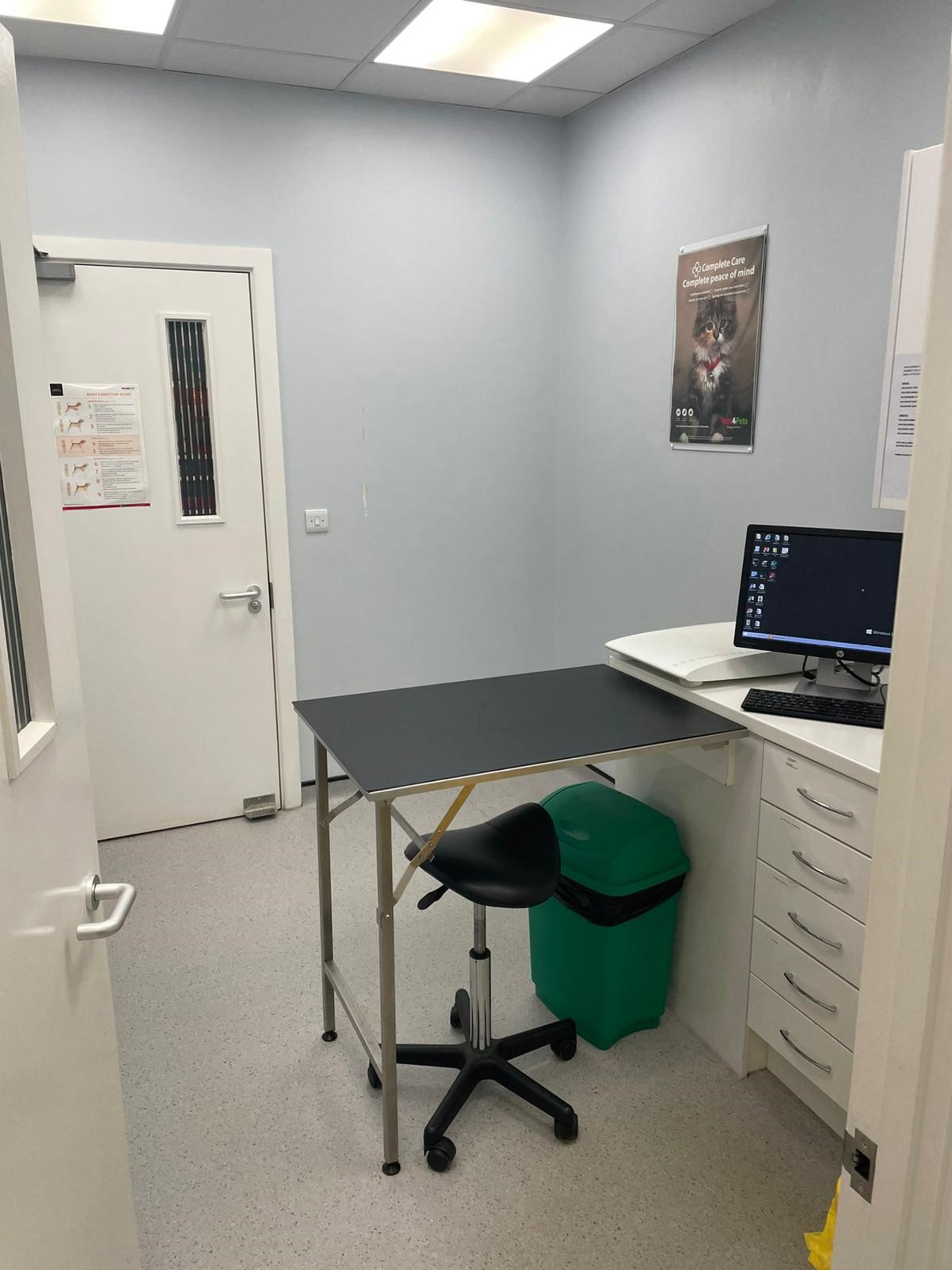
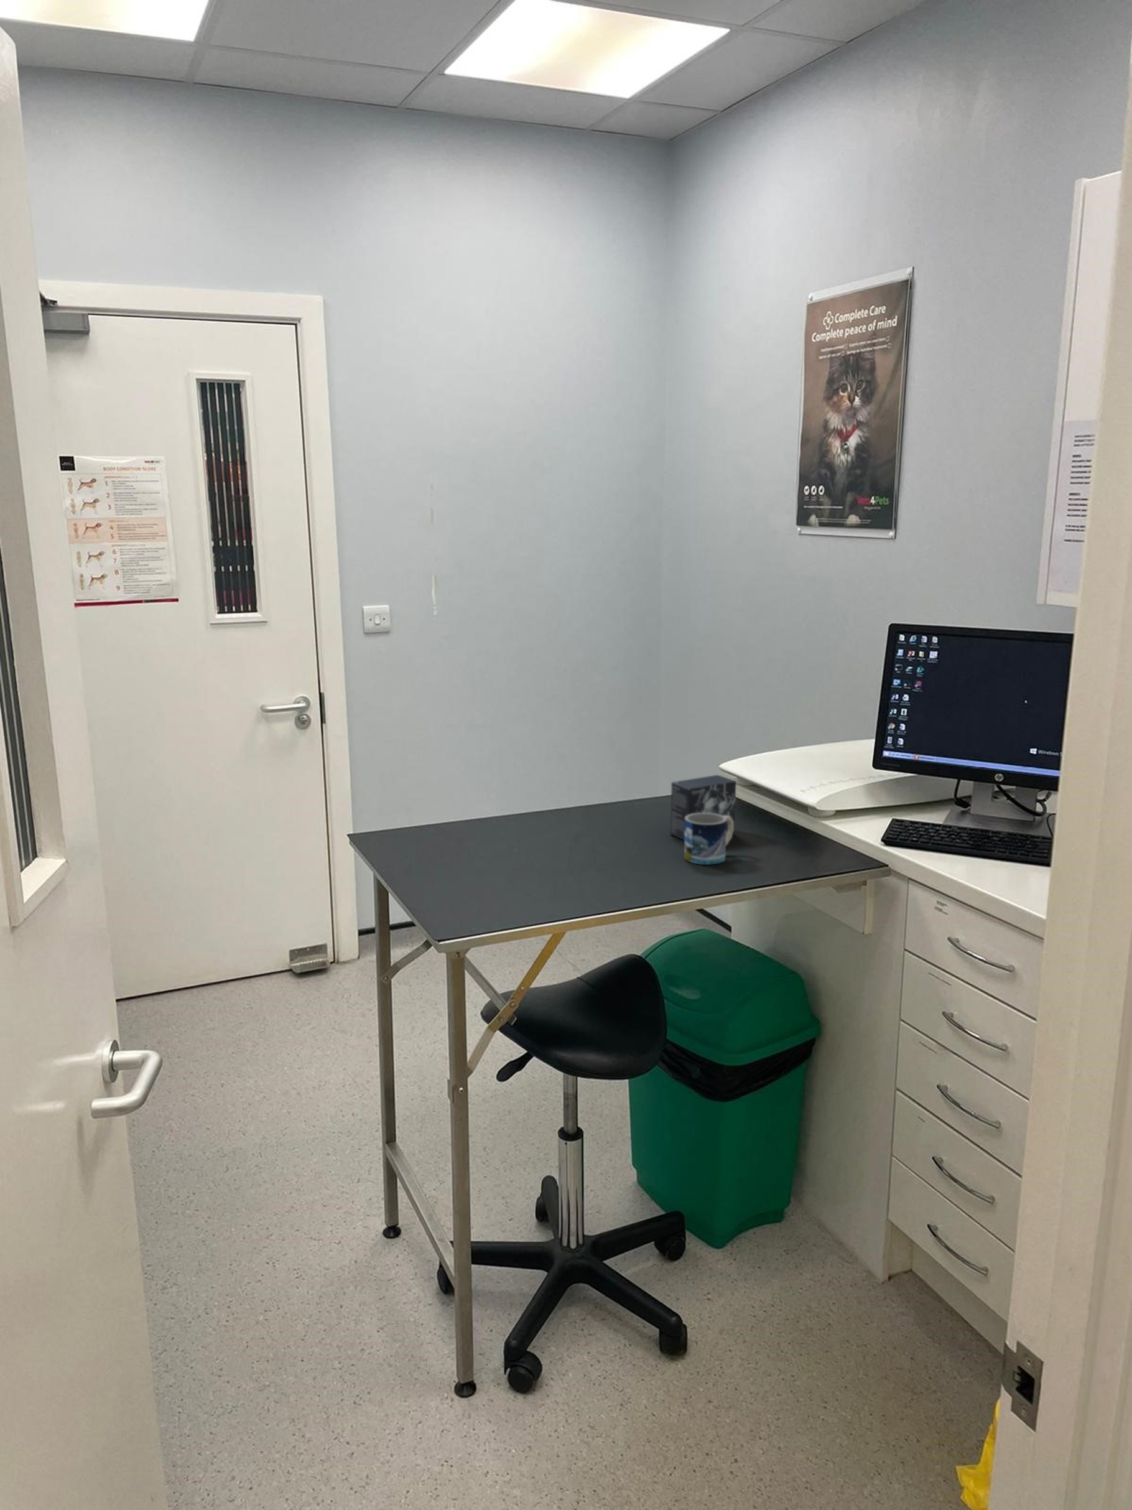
+ mug (711, 837)
+ small box (703, 807)
